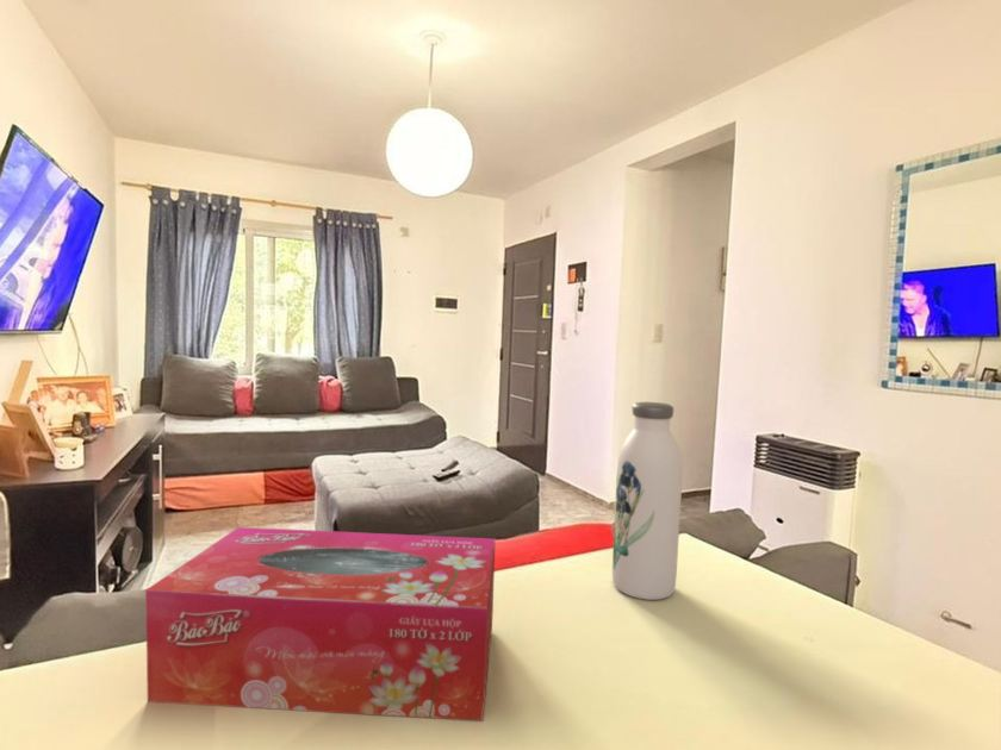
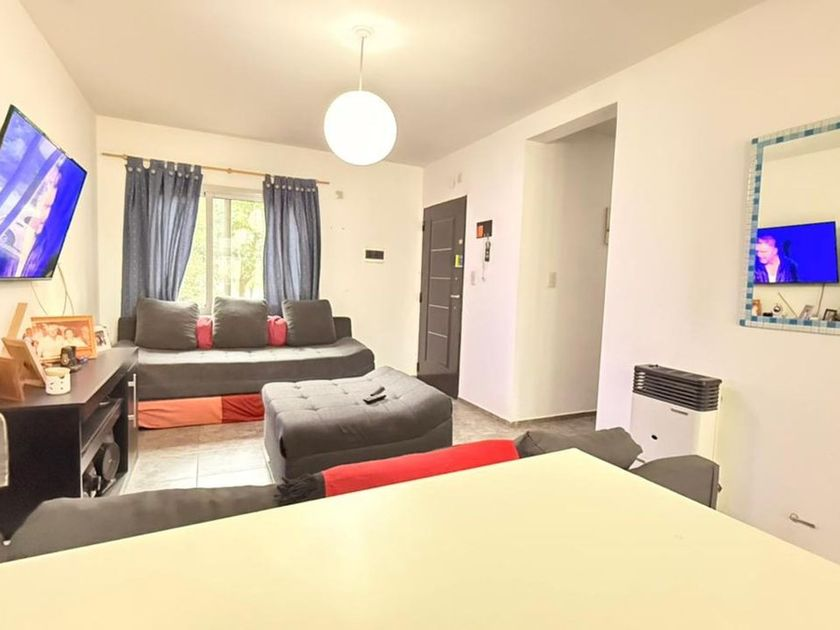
- water bottle (647, 495)
- tissue box (343, 610)
